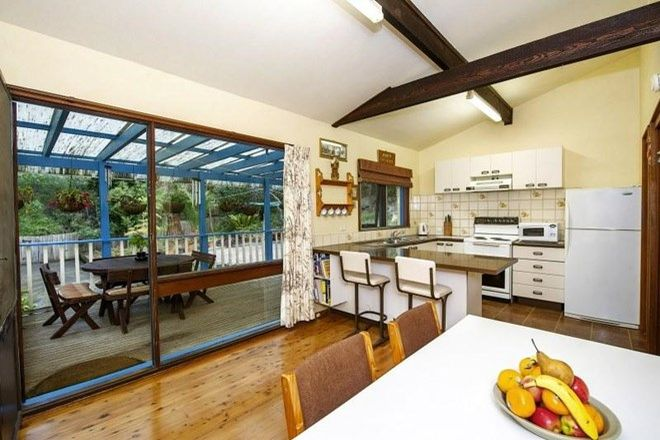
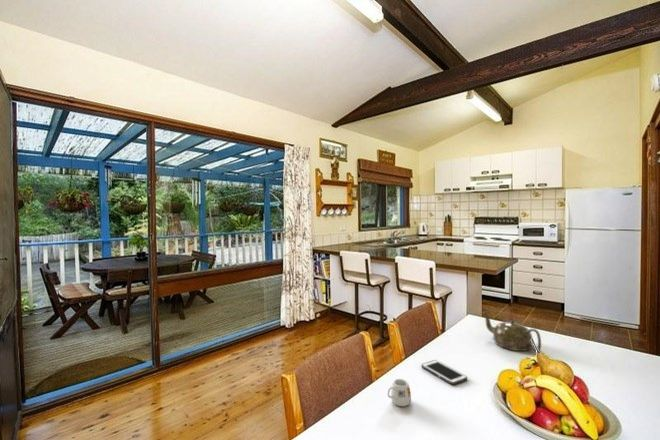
+ mug (393, 387)
+ teapot (509, 331)
+ cell phone (443, 371)
